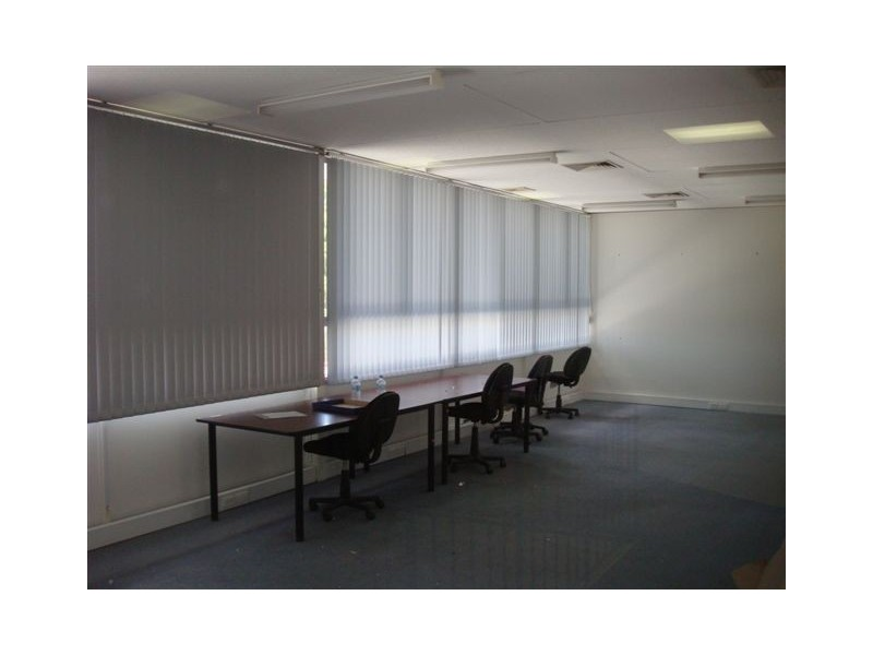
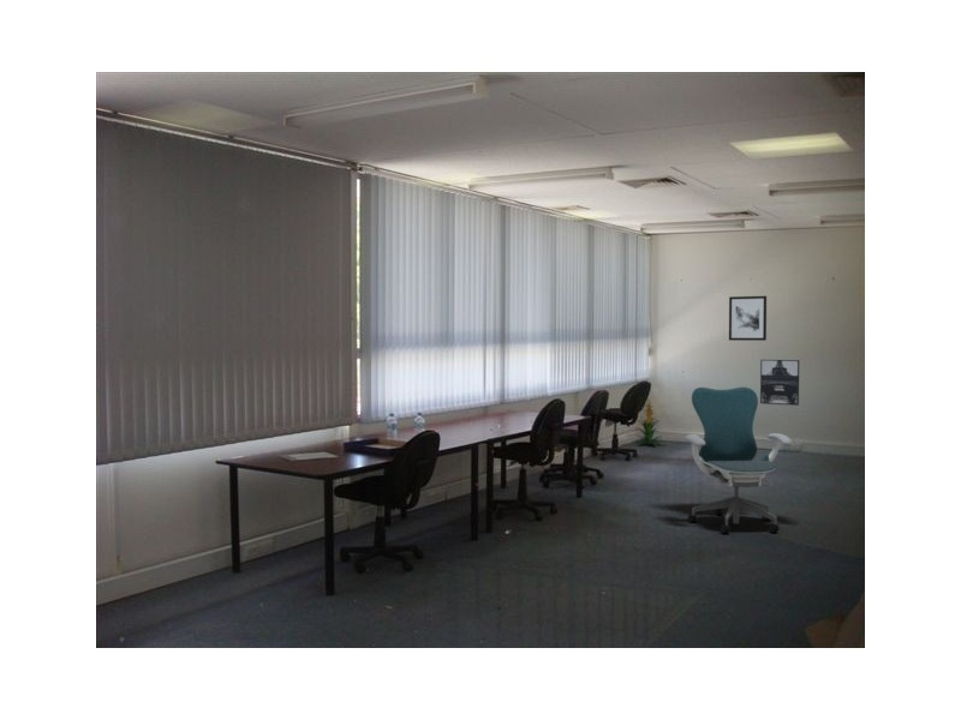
+ wall art (780, 382)
+ wall art (747, 318)
+ office chair (736, 457)
+ indoor plant (649, 421)
